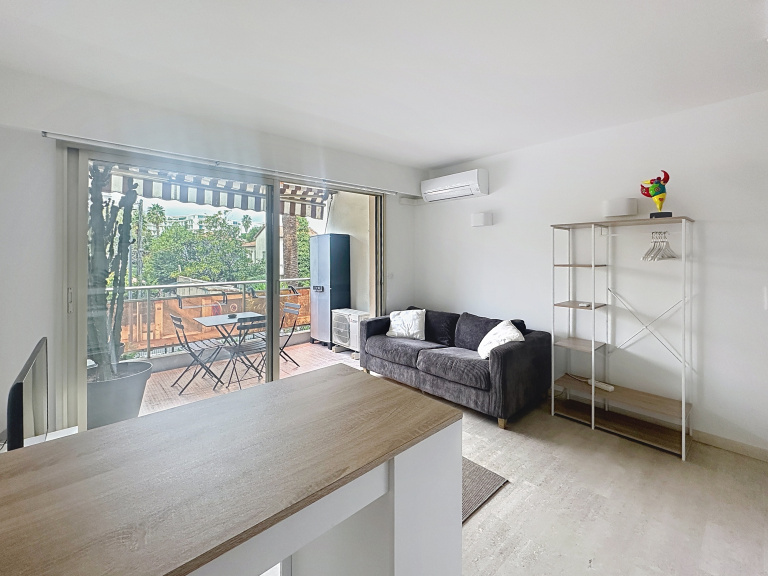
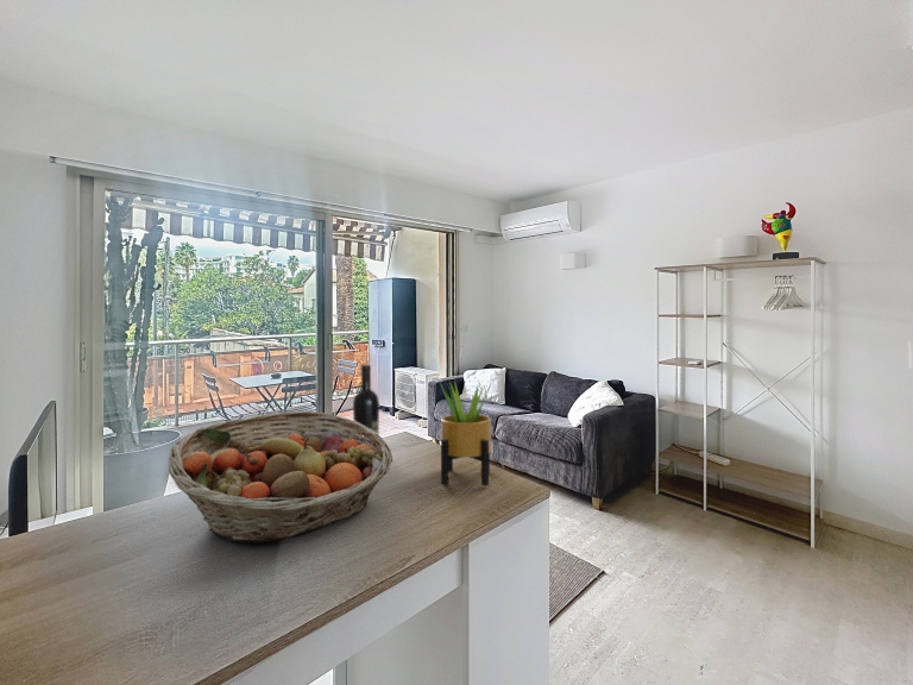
+ wine bottle (366, 409)
+ potted plant (466, 427)
+ fruit basket (291, 466)
